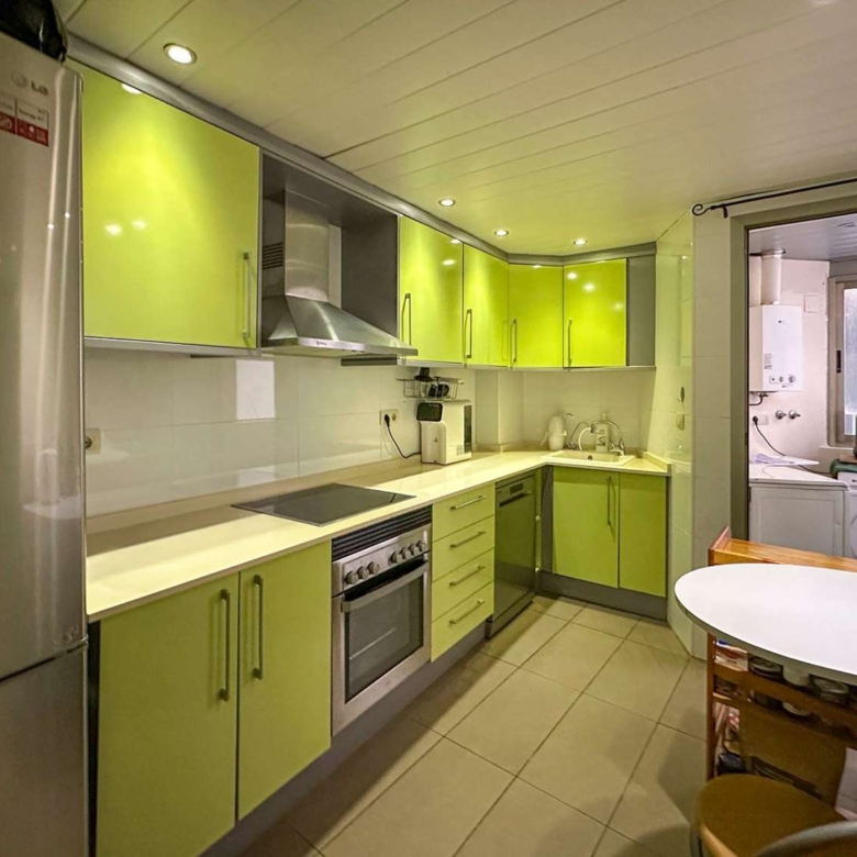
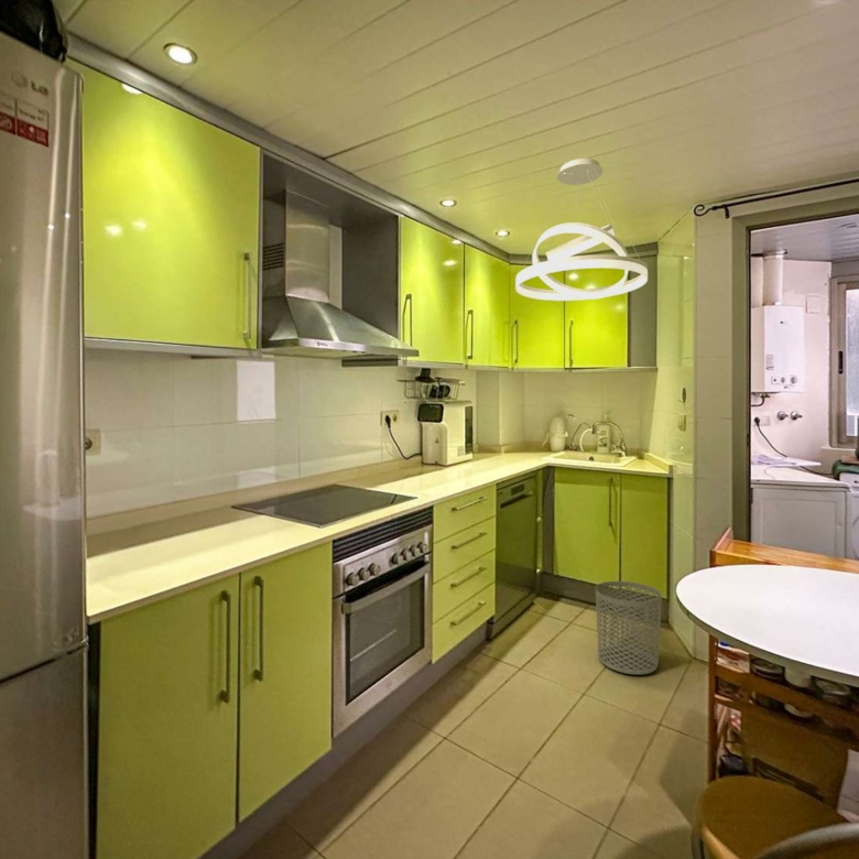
+ pendant light (579, 230)
+ waste bin (627, 626)
